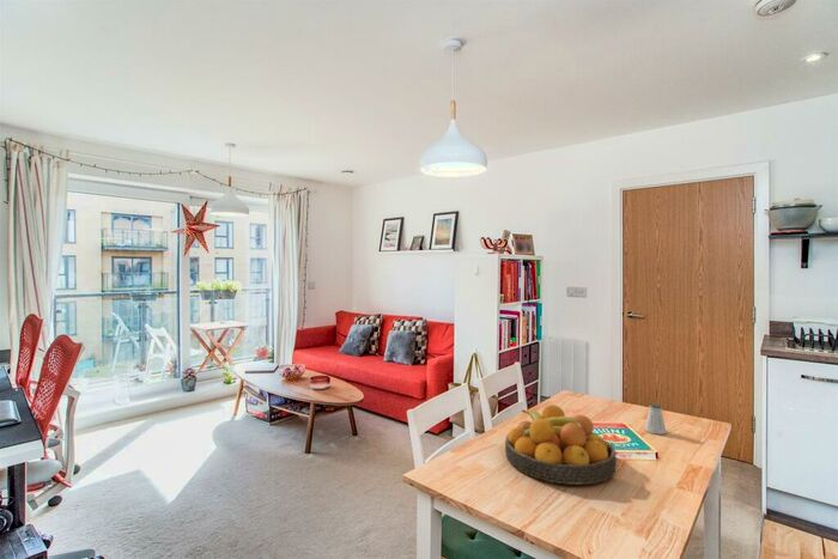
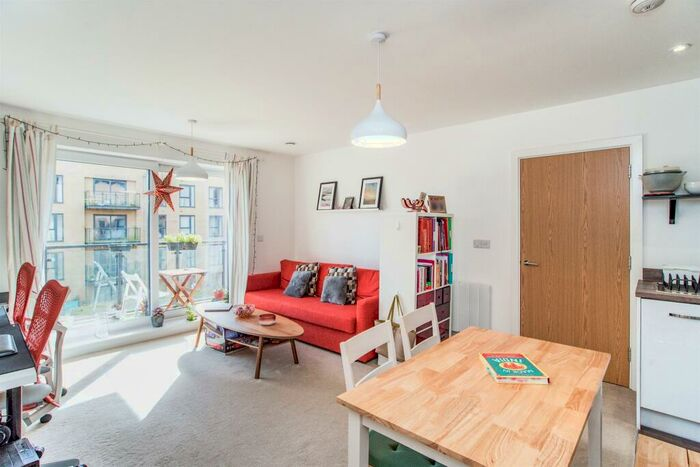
- saltshaker (655, 418)
- fruit bowl (558, 436)
